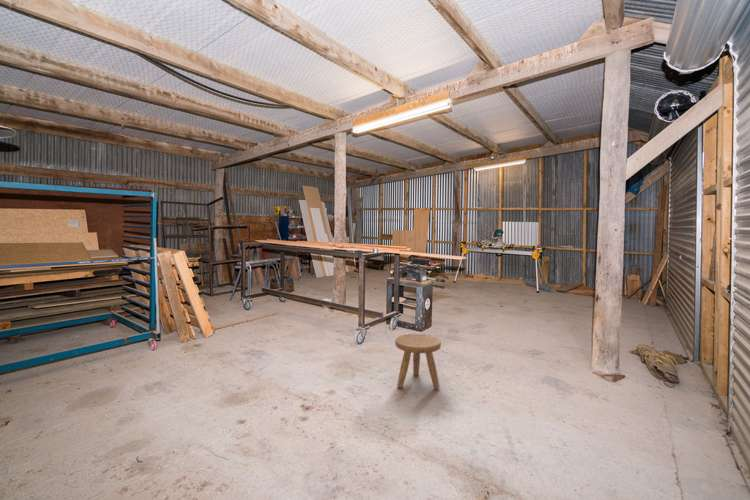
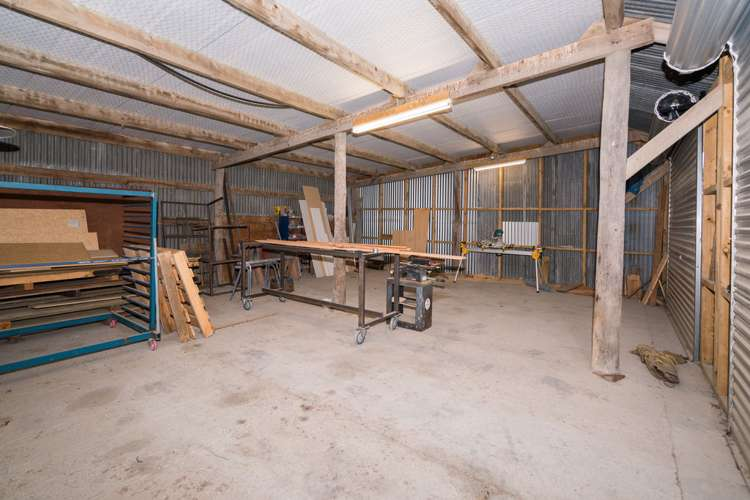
- stool (417, 361)
